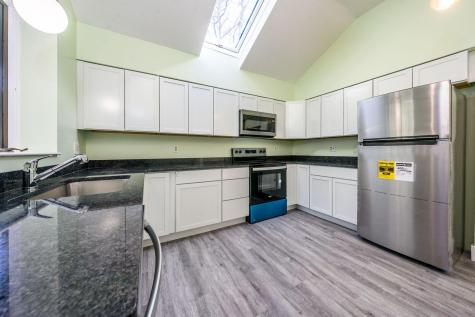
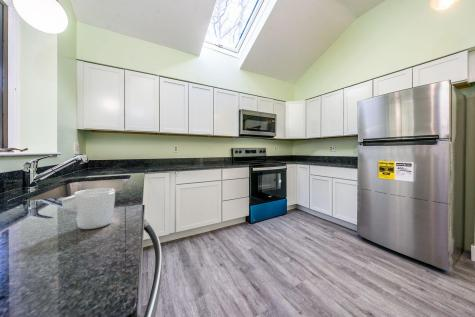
+ mug (90, 208)
